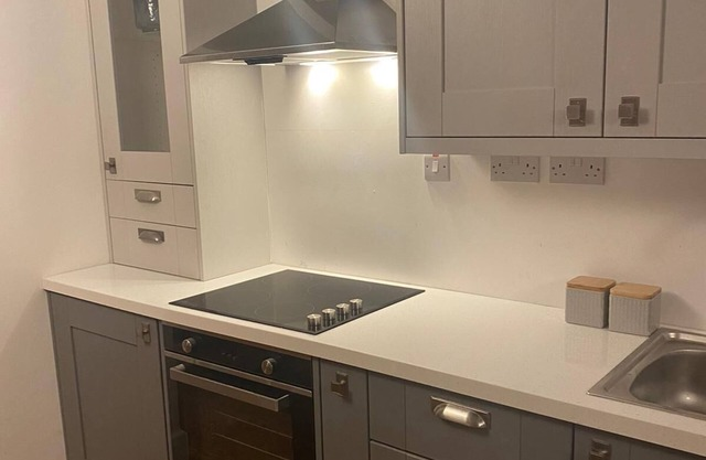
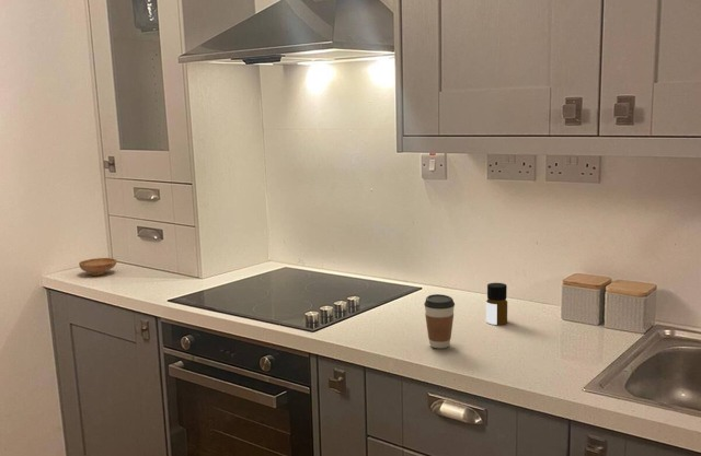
+ coffee cup (439, 321)
+ bottle (496, 303)
+ bowl (97, 267)
